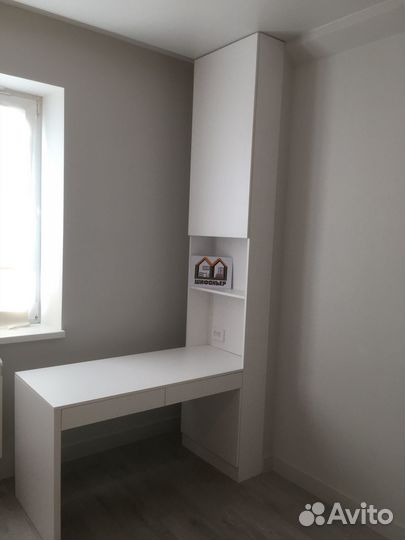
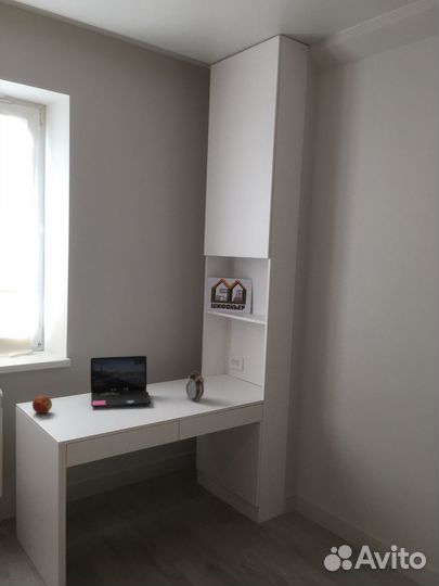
+ alarm clock (194, 385)
+ laptop (119, 380)
+ apple (41, 404)
